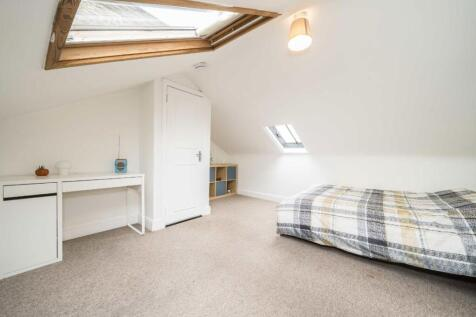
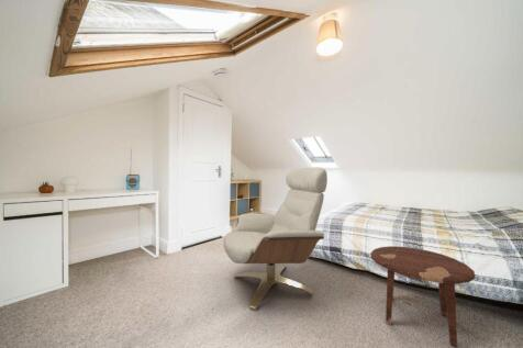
+ side table (419, 279)
+ chair (274, 225)
